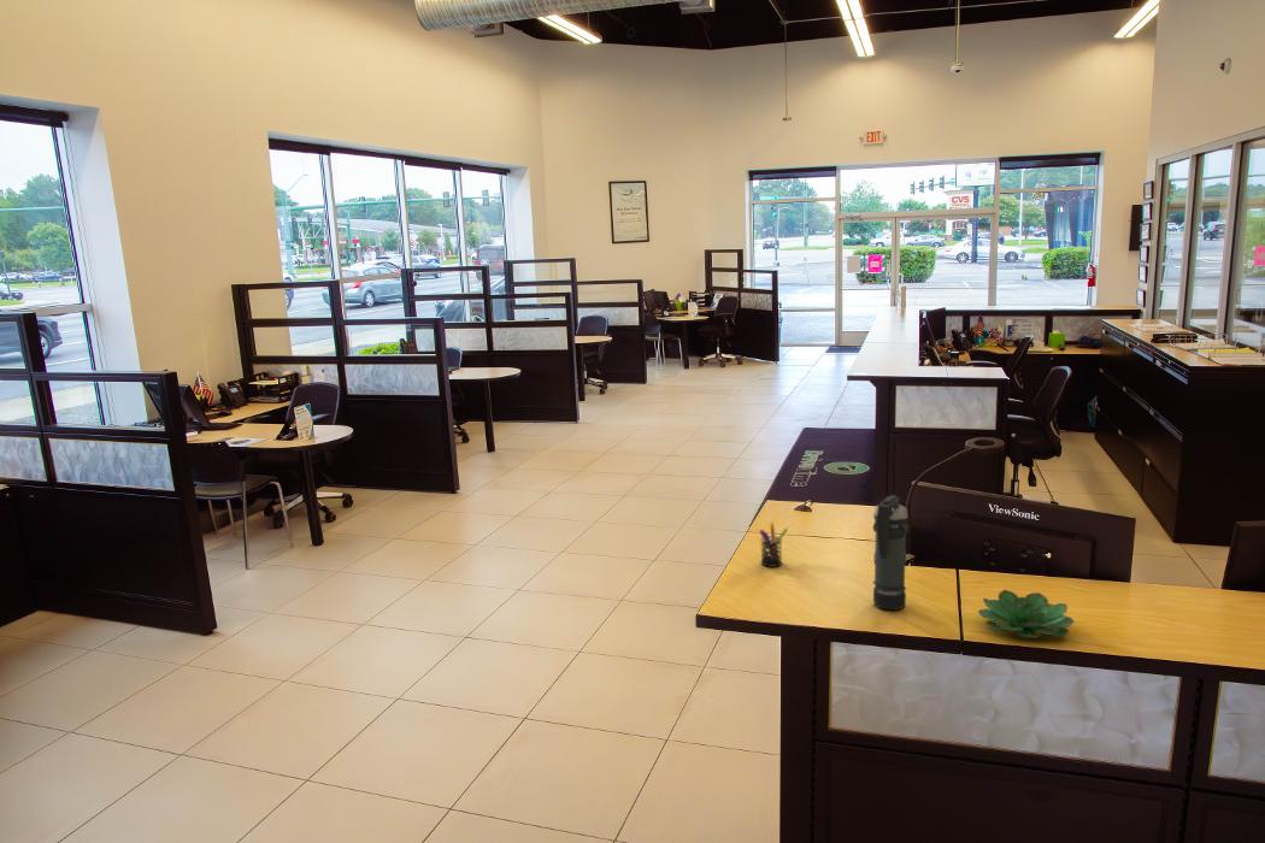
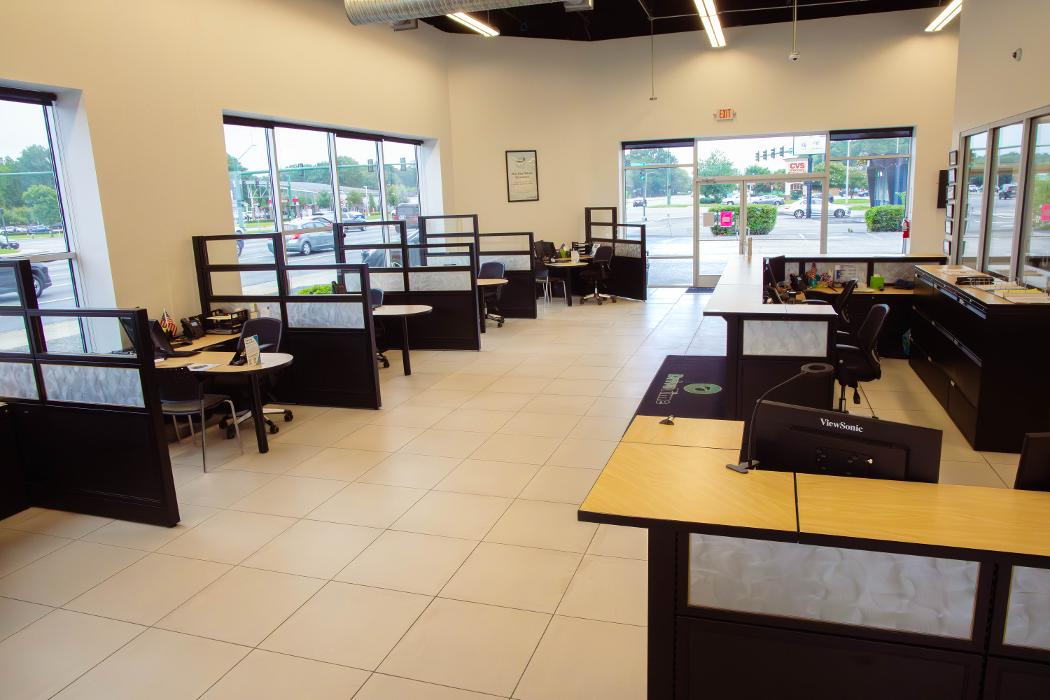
- smoke grenade (888, 553)
- succulent plant (1024, 613)
- pen holder (773, 543)
